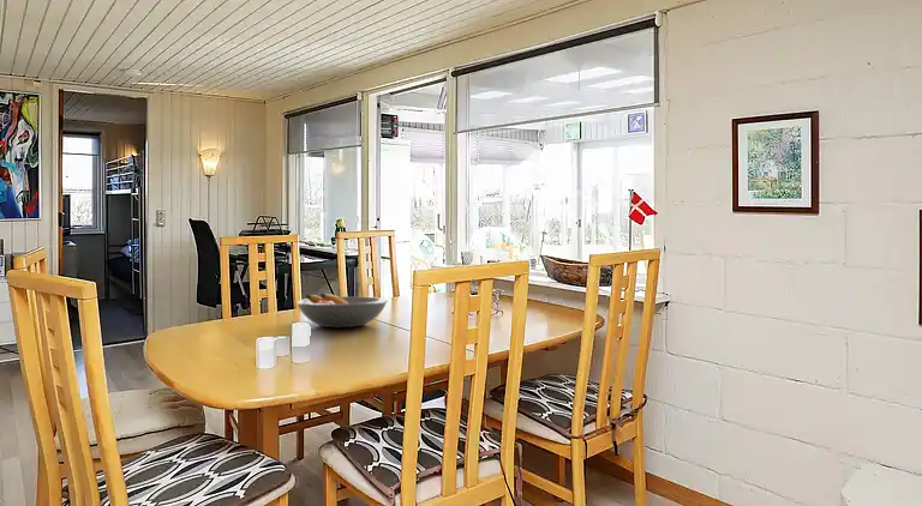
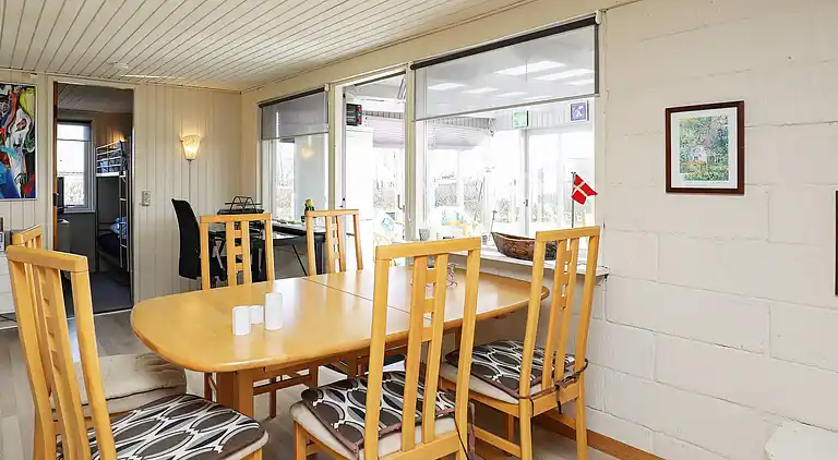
- fruit bowl (342, 309)
